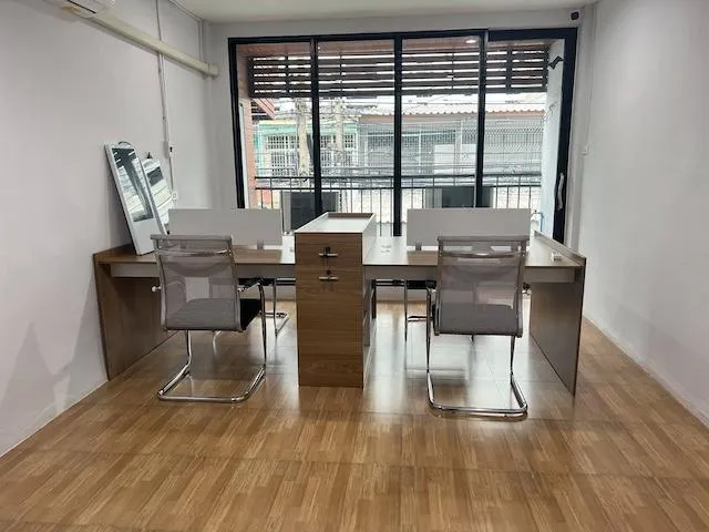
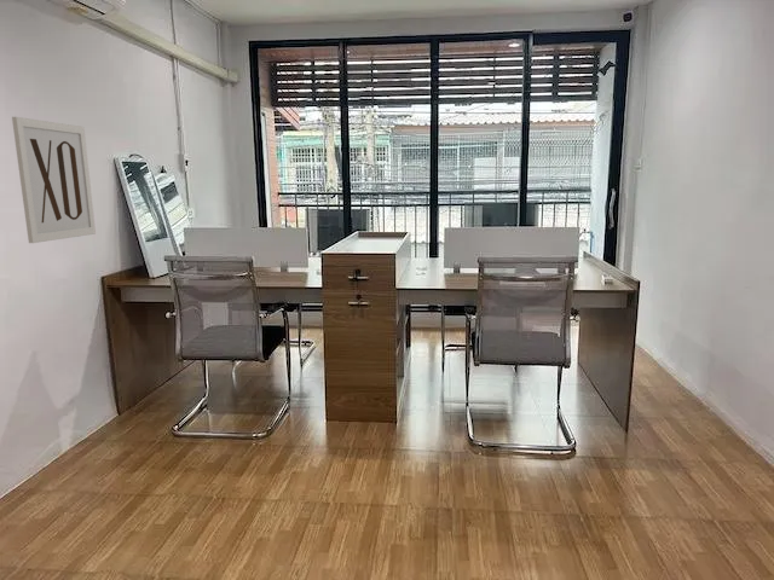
+ wall art (58, 181)
